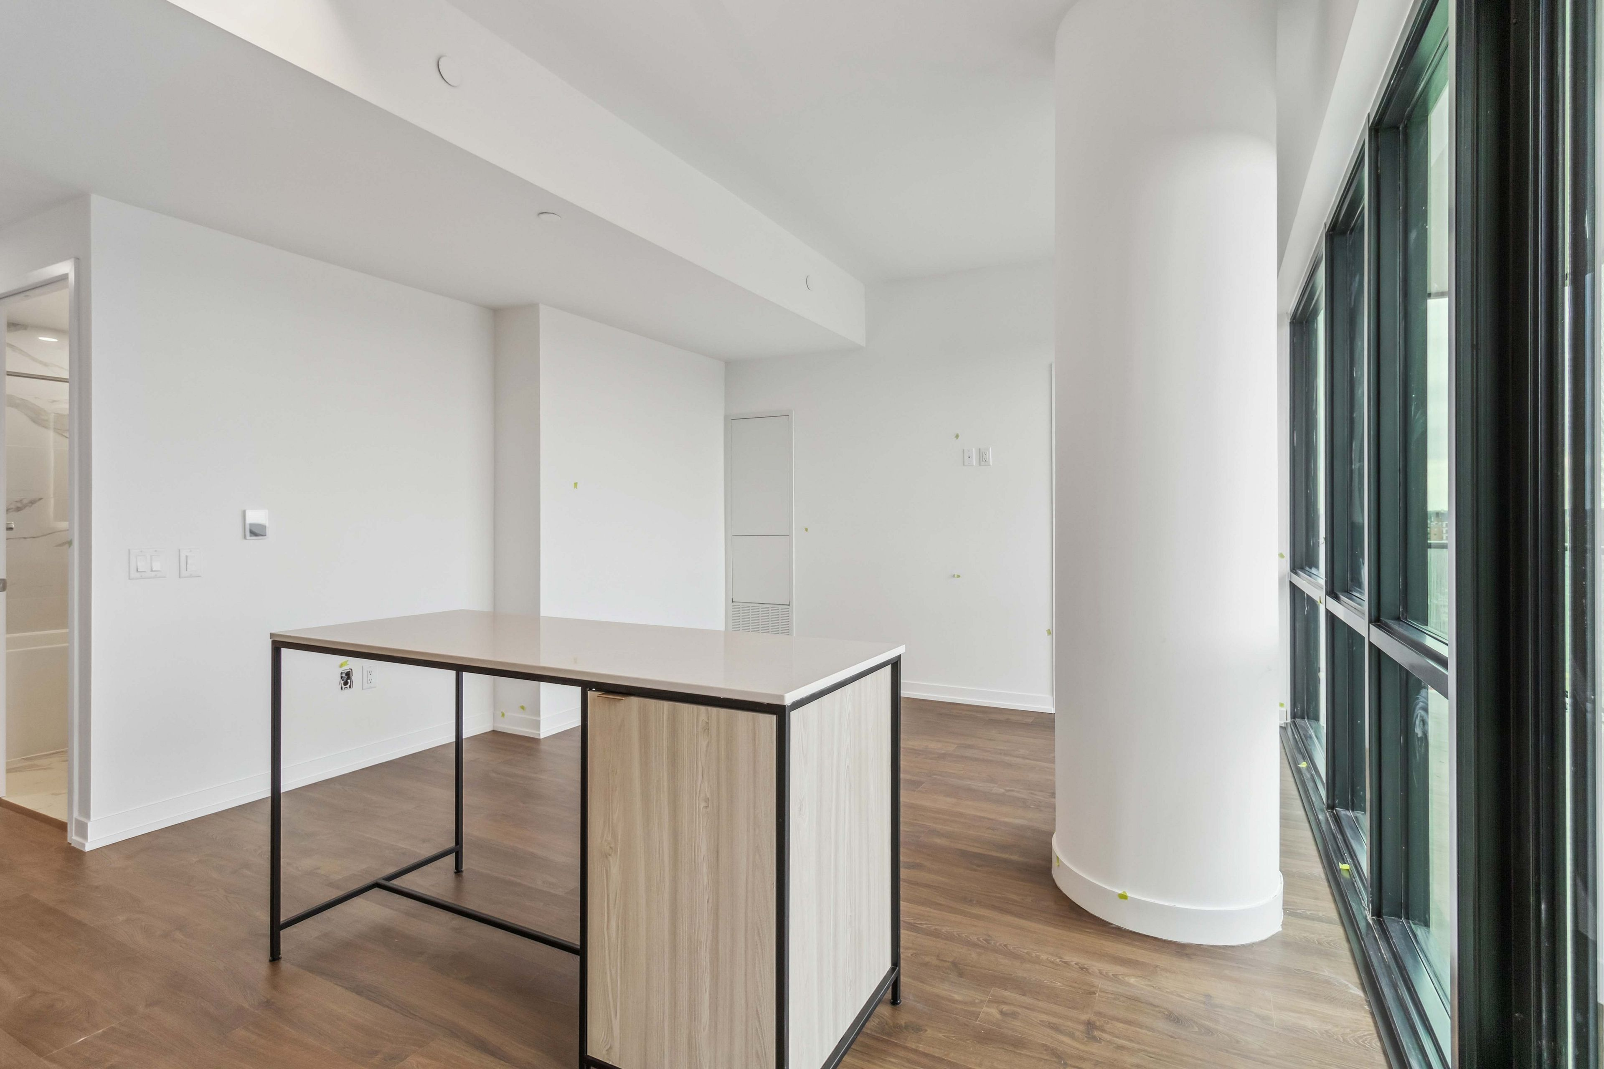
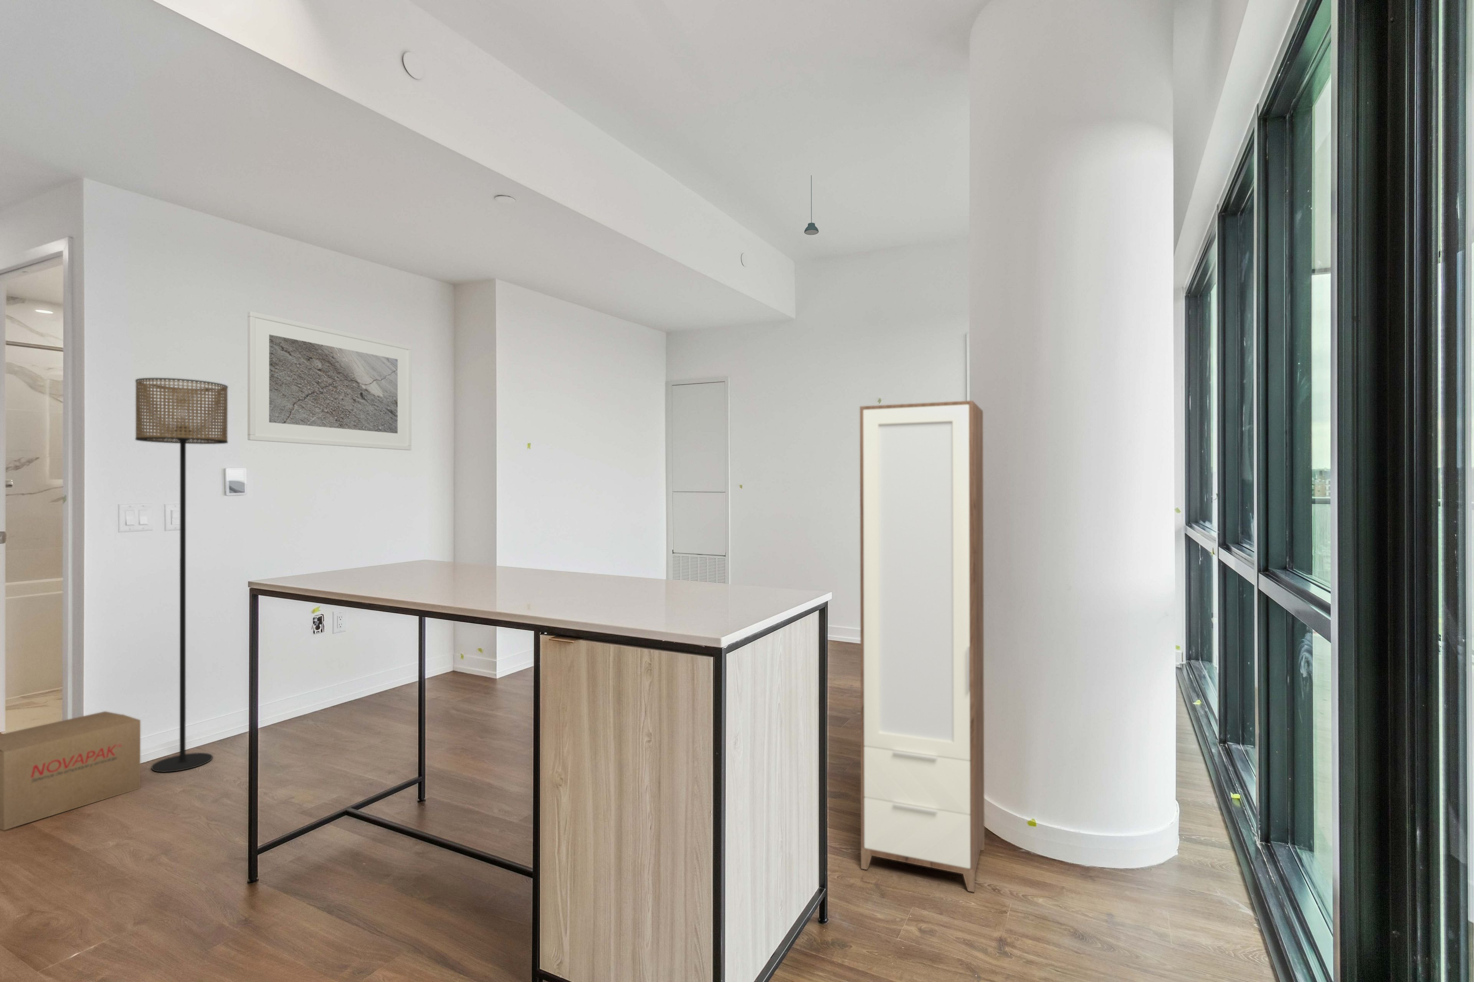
+ cabinet (923, 633)
+ cardboard box (59, 765)
+ pendant light (812, 204)
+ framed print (338, 388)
+ floor lamp (183, 573)
